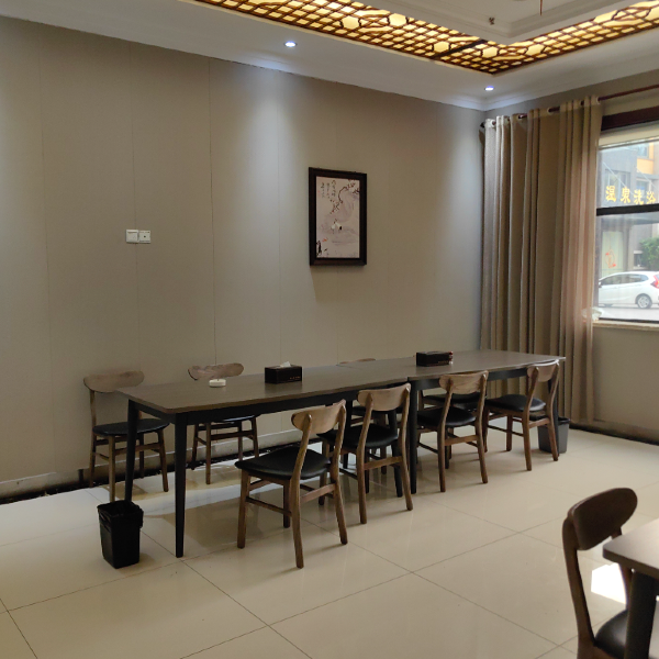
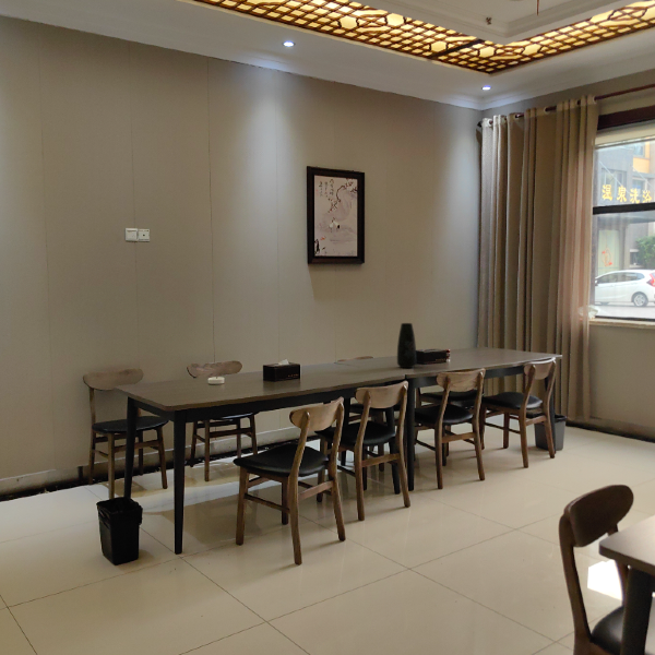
+ vase (406, 345)
